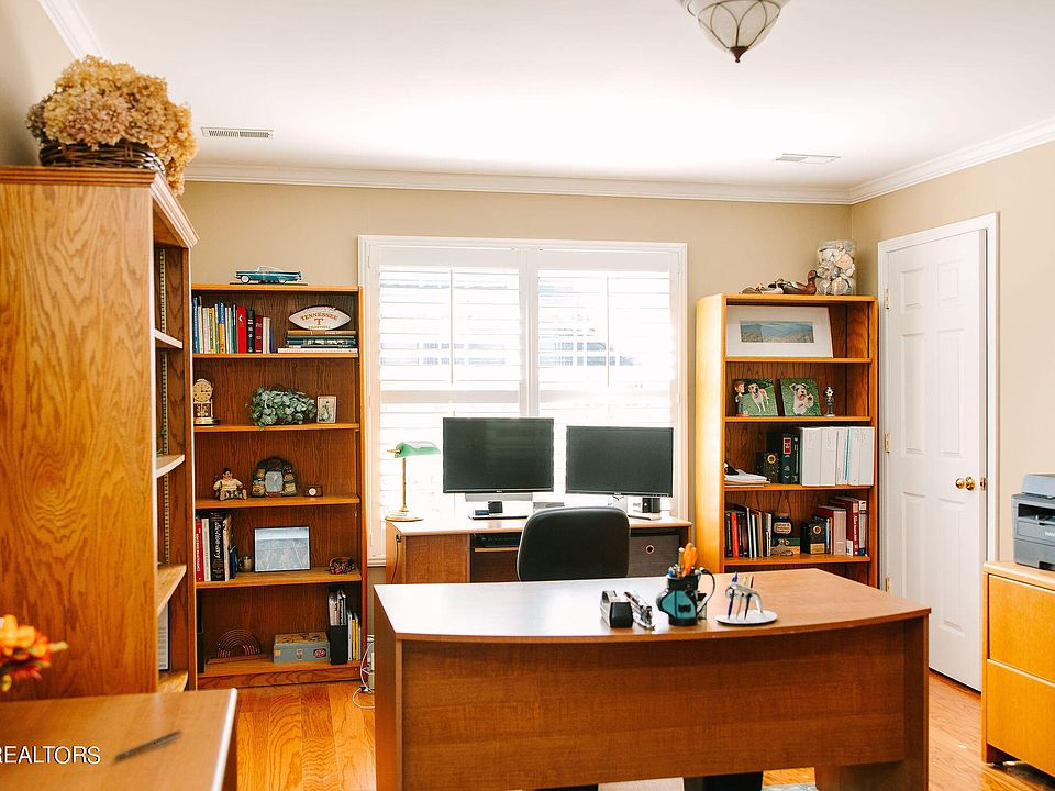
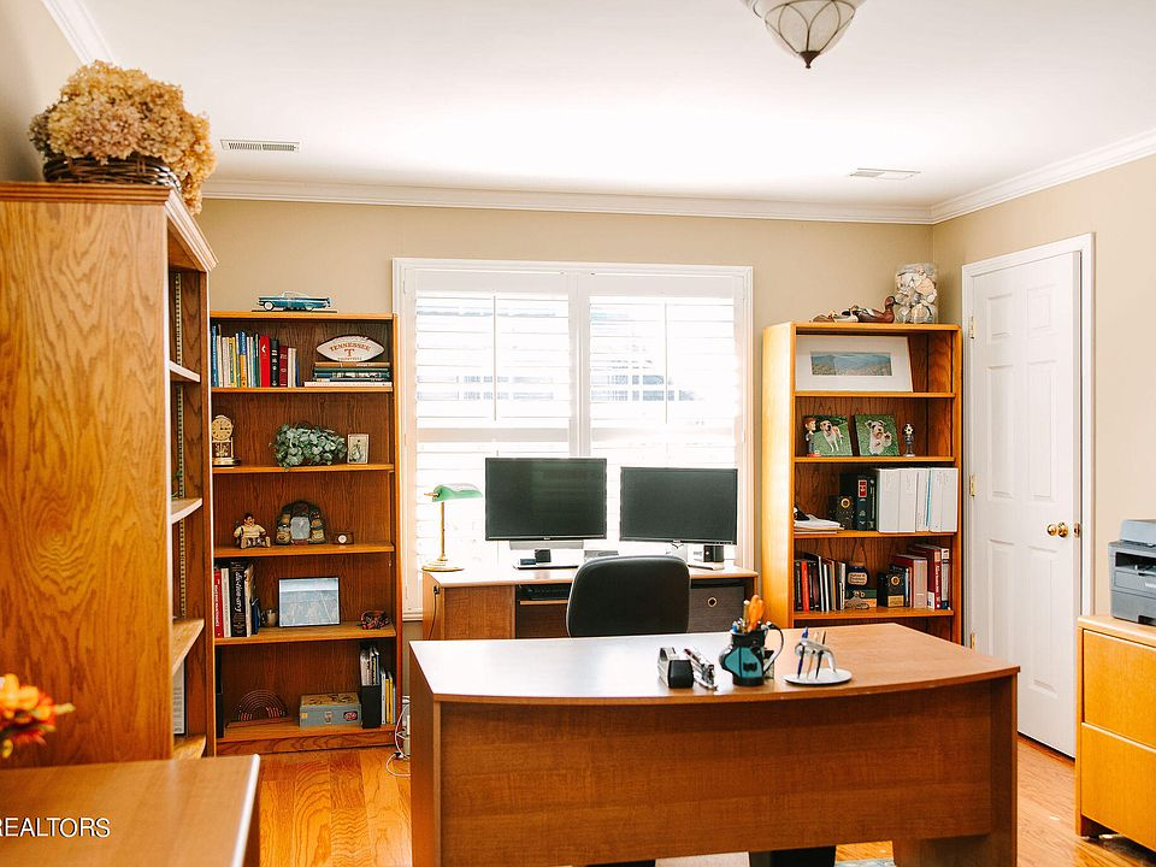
- pen (147, 745)
